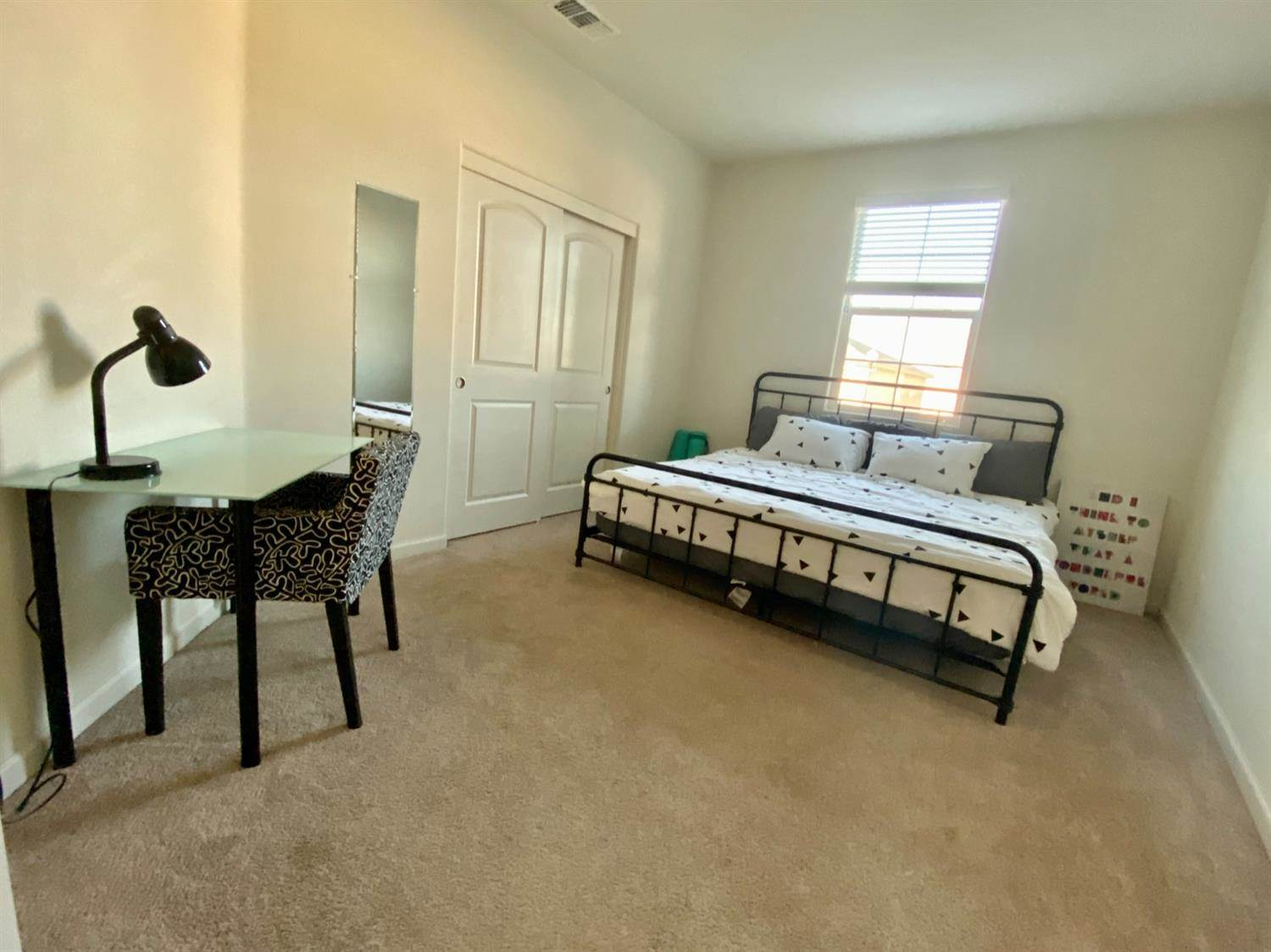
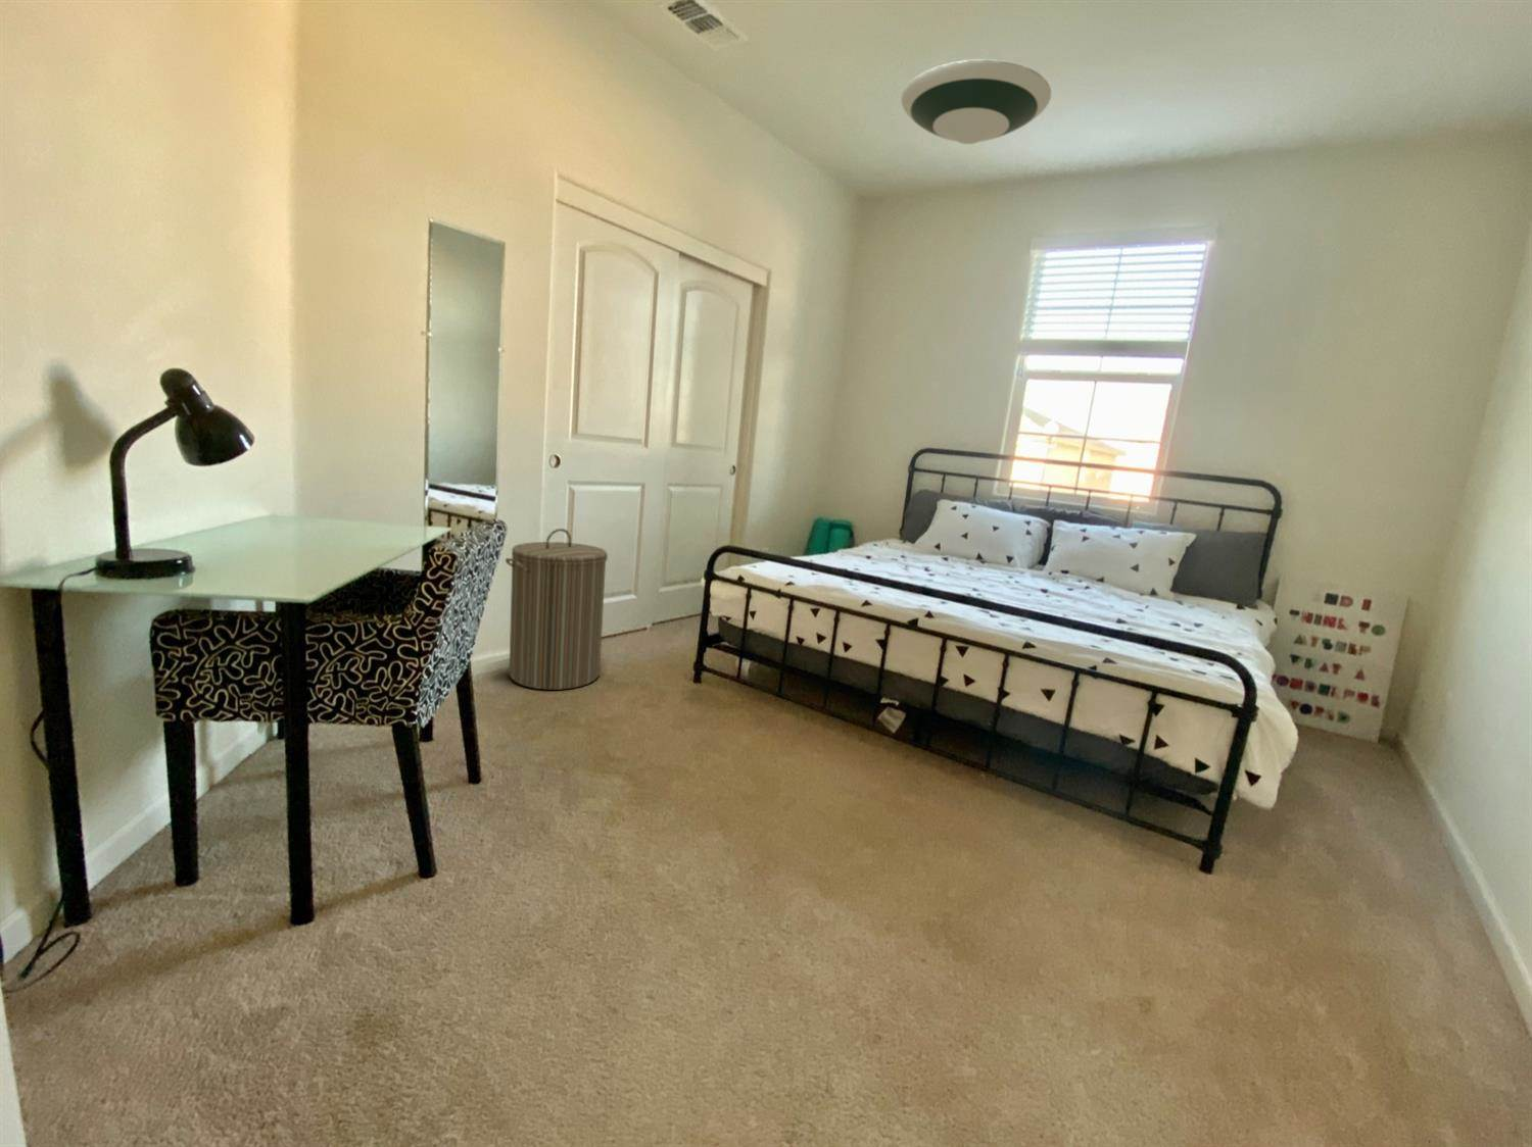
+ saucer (972, 119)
+ laundry hamper (558, 602)
